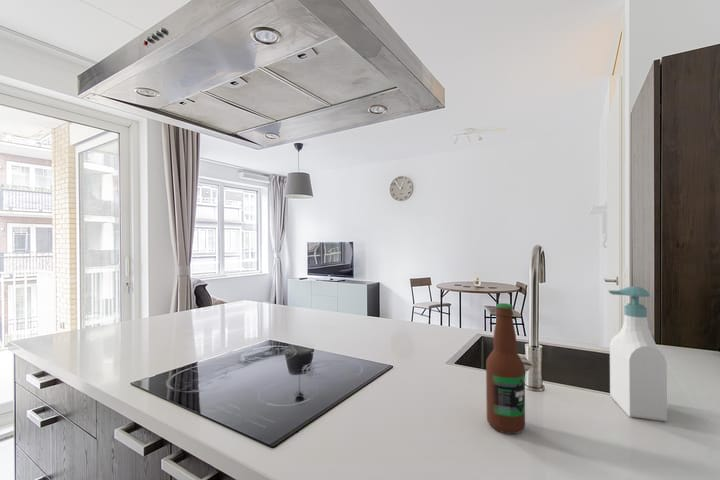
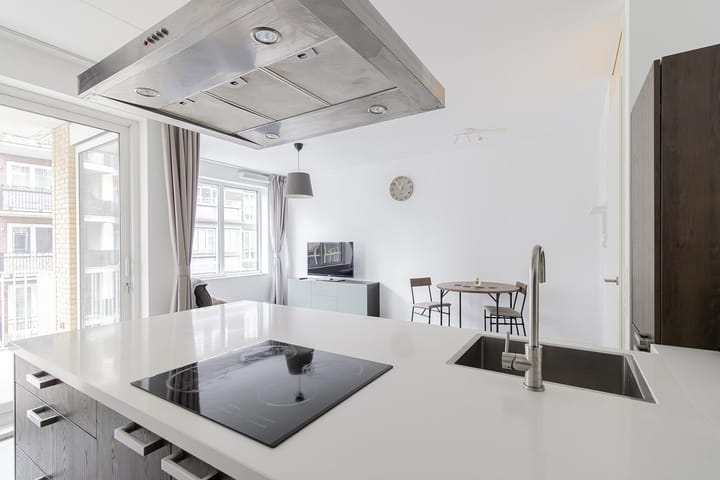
- soap bottle (631, 346)
- bottle (505, 364)
